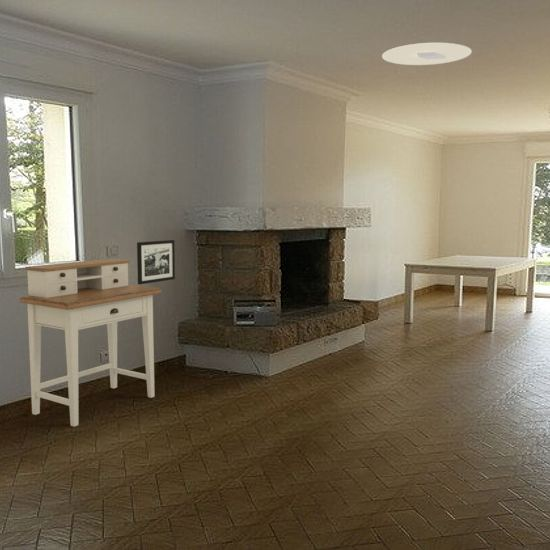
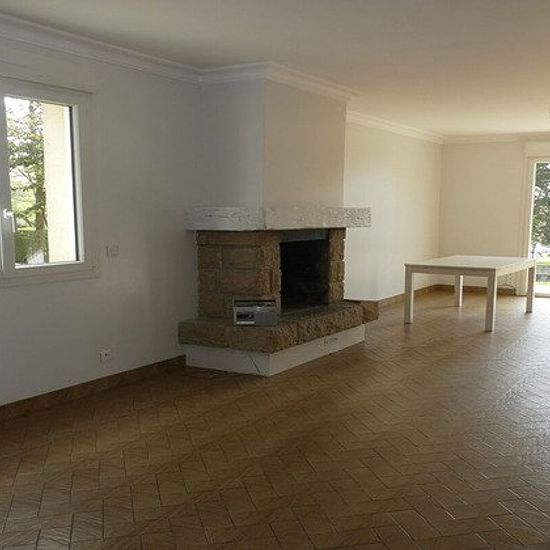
- picture frame (156, 261)
- desk (94, 326)
- ceiling light (426, 50)
